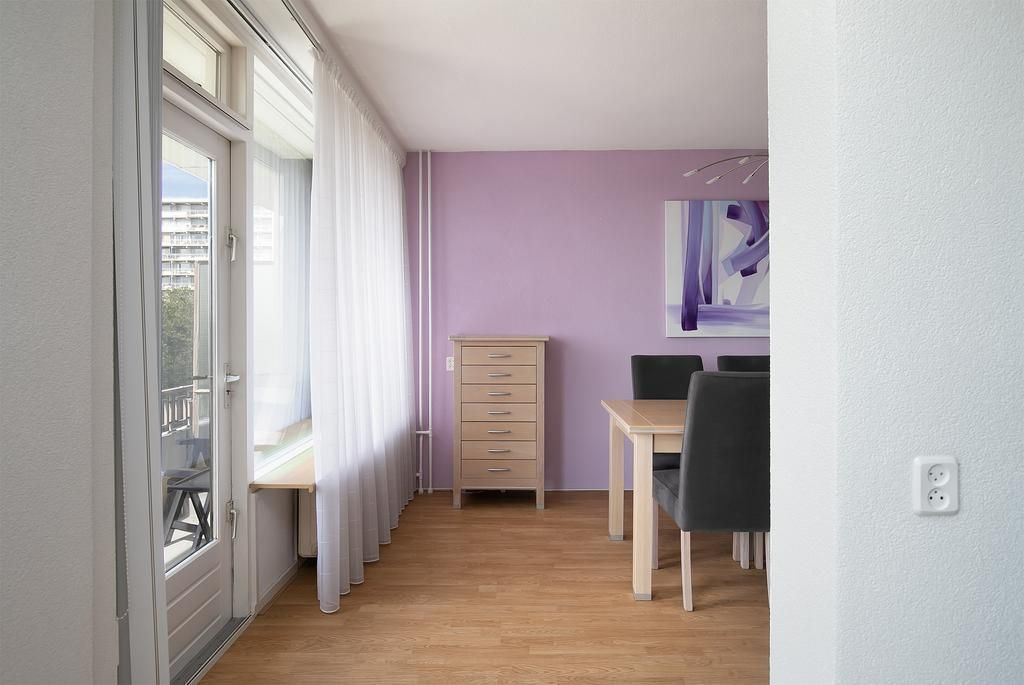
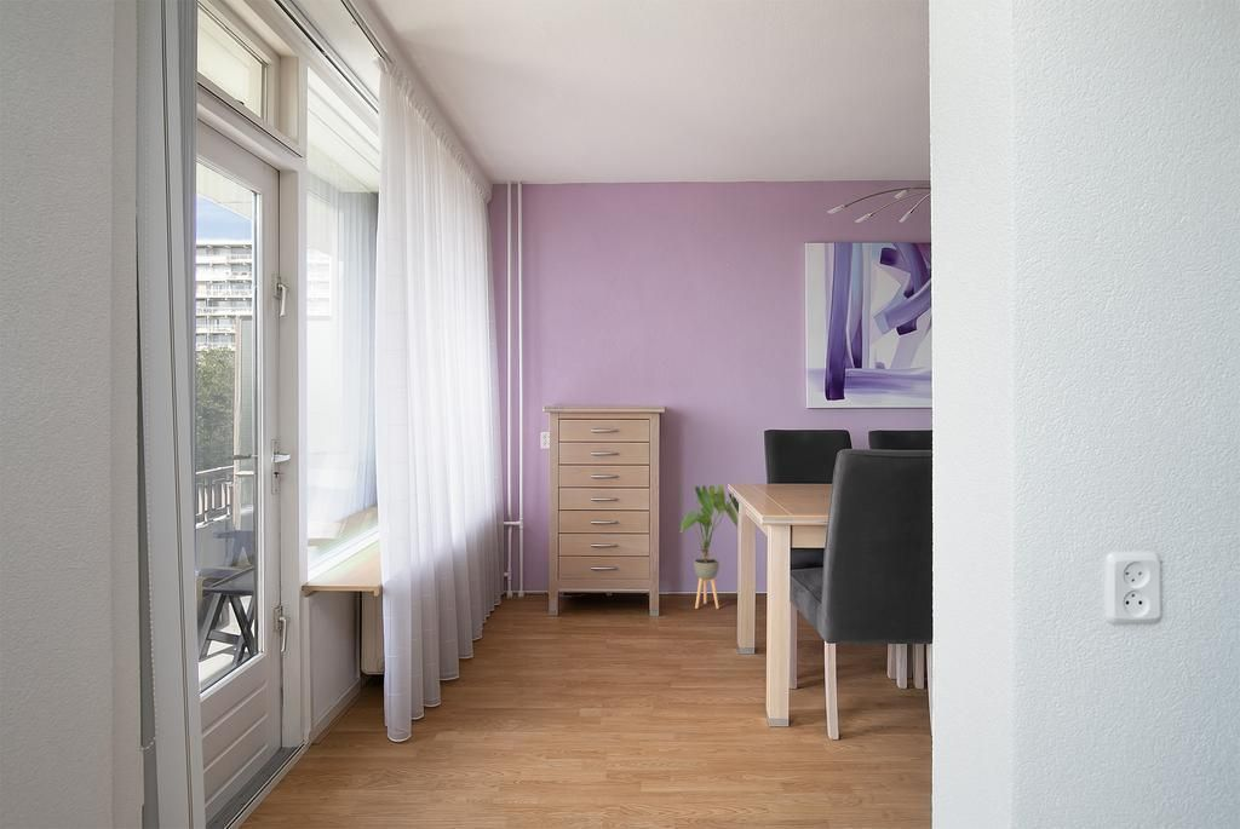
+ house plant (710, 545)
